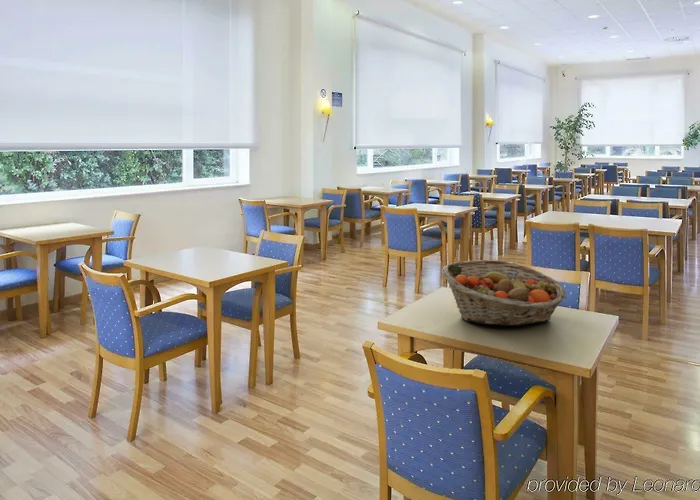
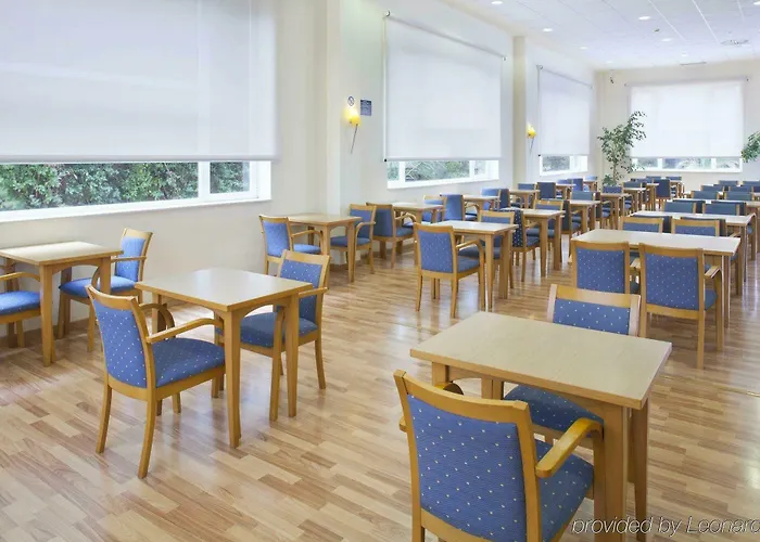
- fruit basket (502, 290)
